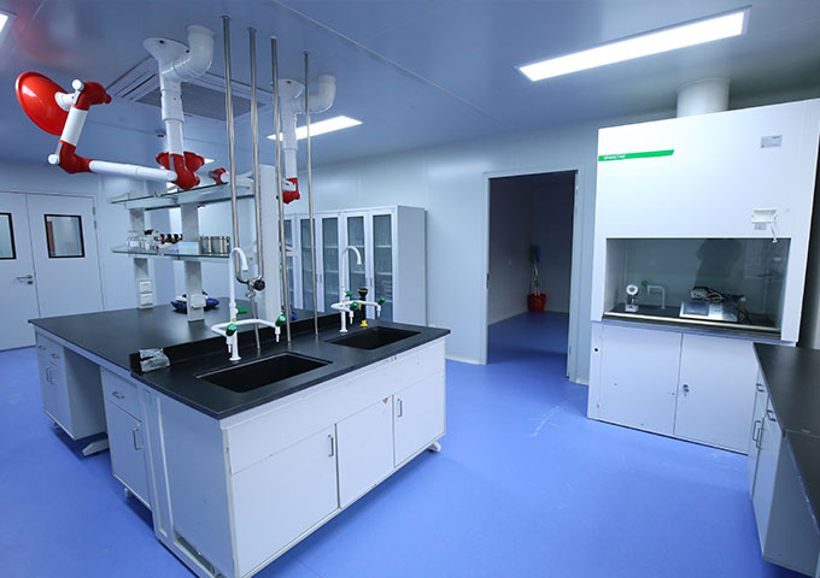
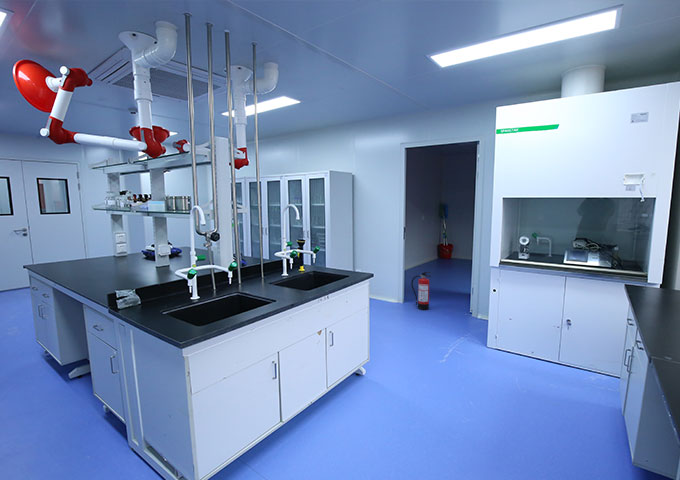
+ fire extinguisher (421, 289)
